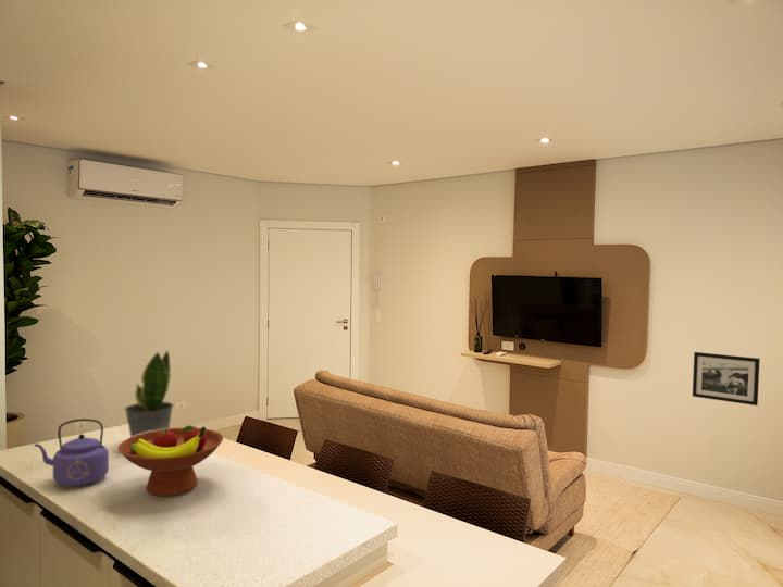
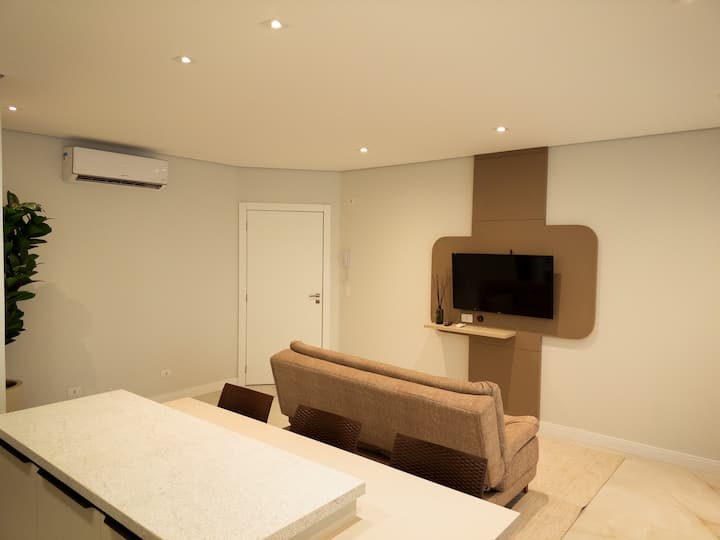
- potted plant (149, 398)
- fruit bowl (172, 455)
- kettle (72, 450)
- picture frame (724, 377)
